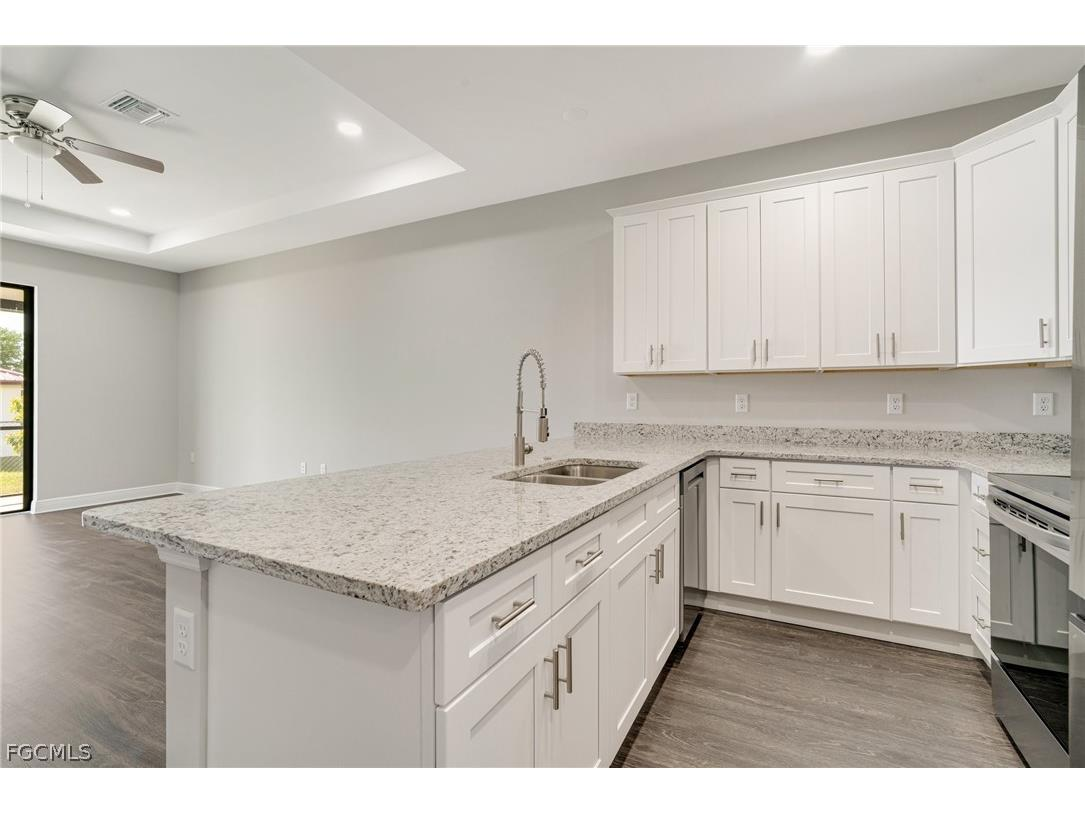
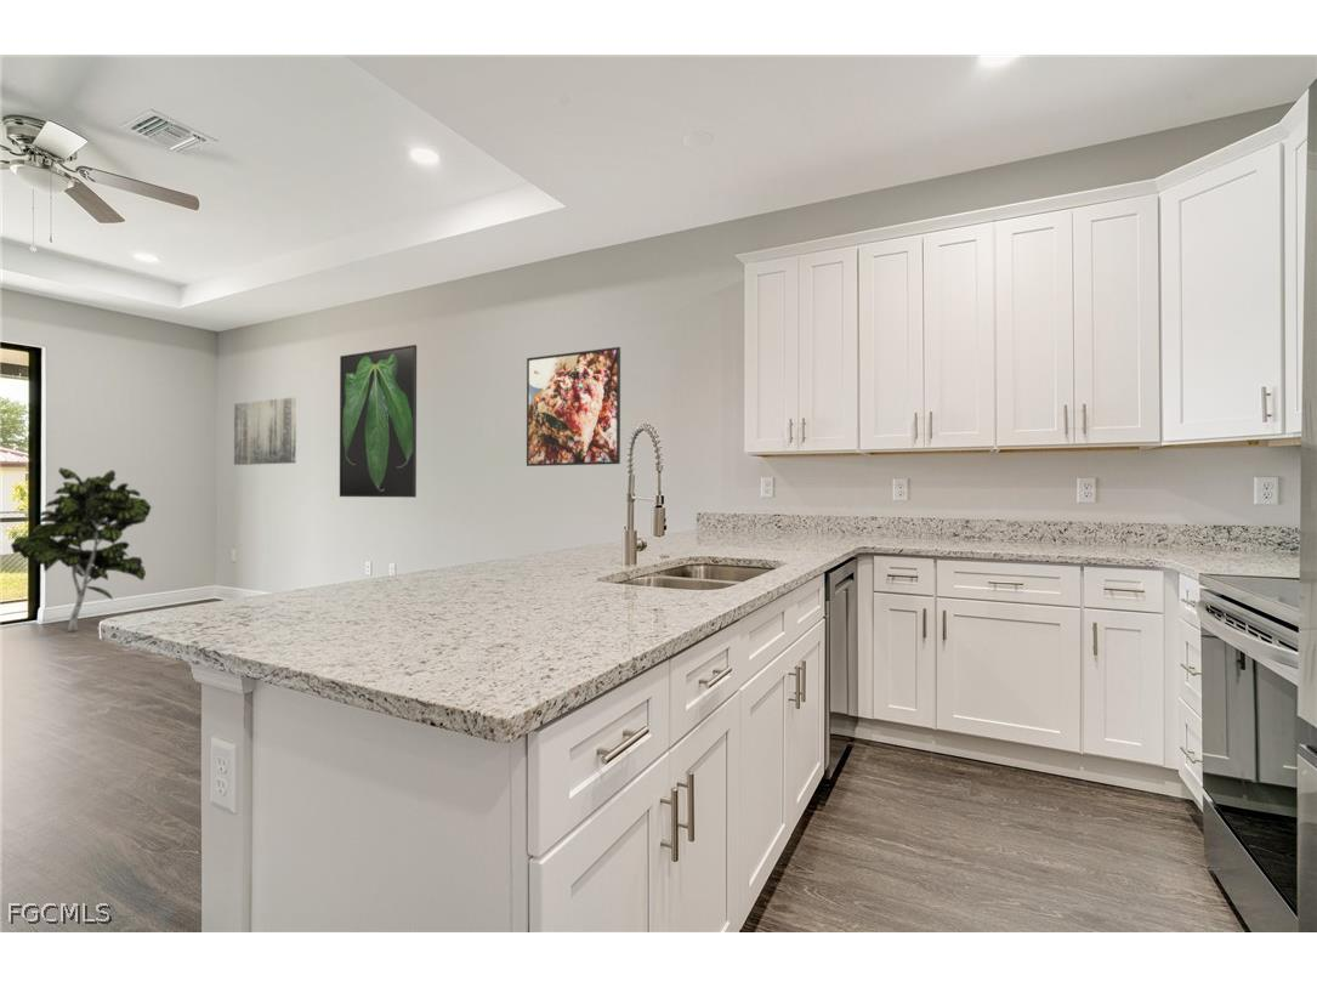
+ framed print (570, 408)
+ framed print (376, 424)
+ indoor plant (81, 549)
+ wall art (263, 432)
